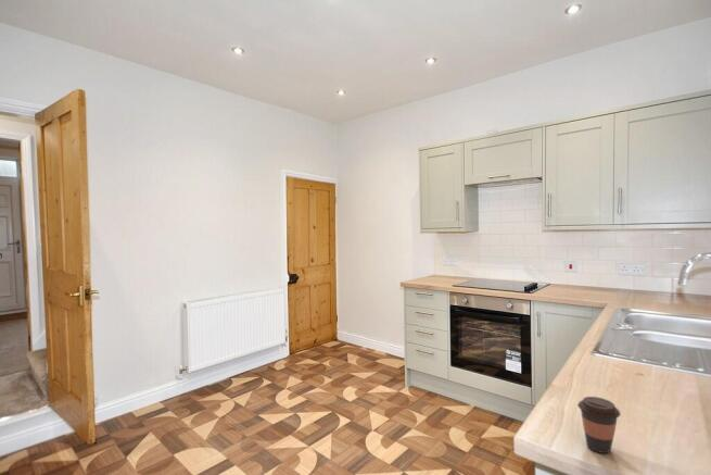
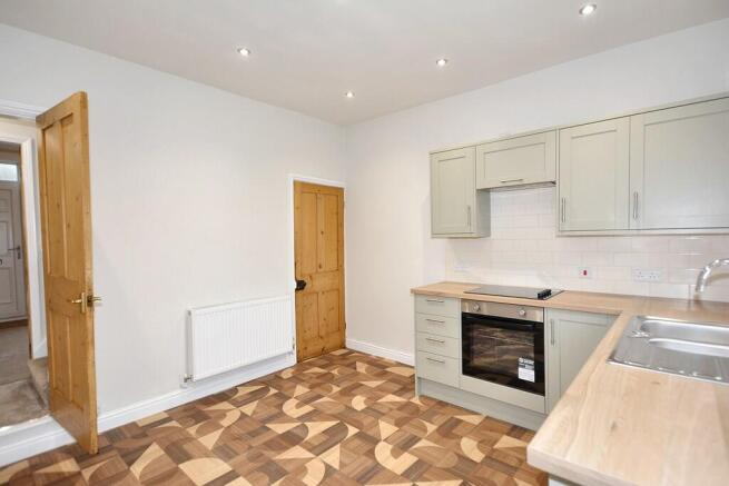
- coffee cup (598, 425)
